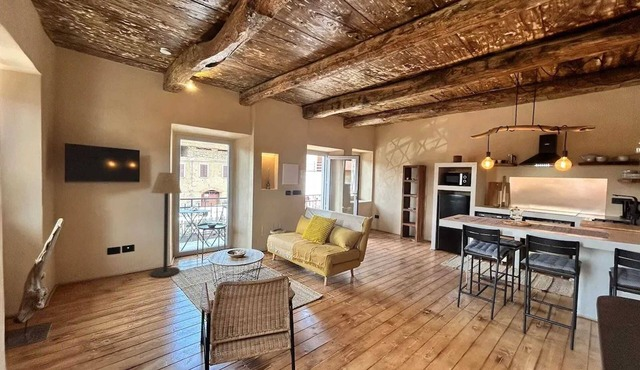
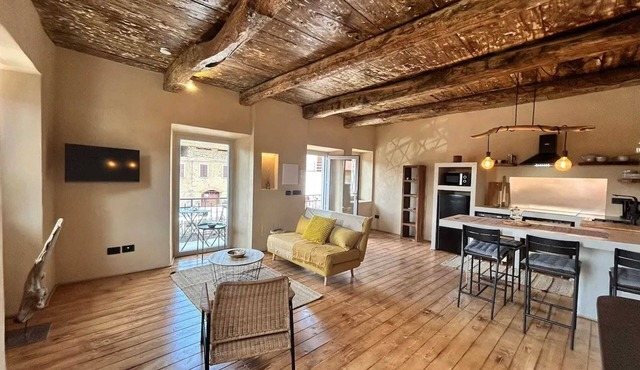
- floor lamp (166, 223)
